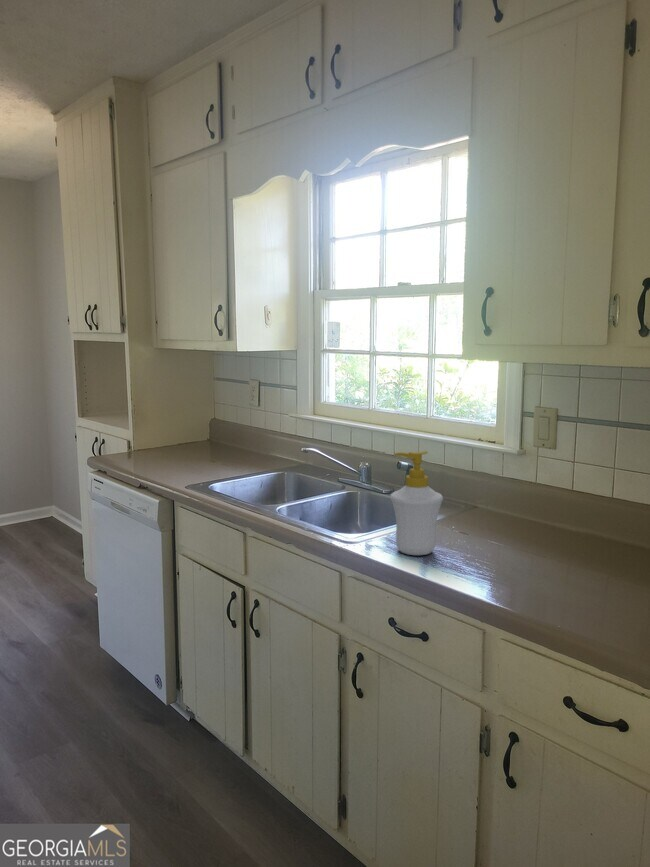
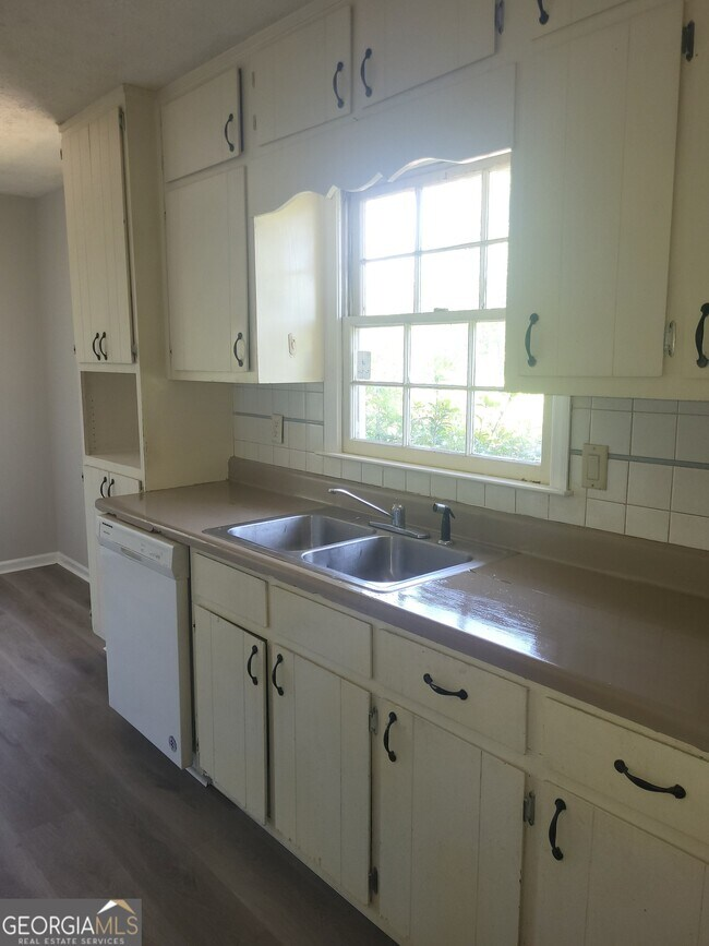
- soap bottle (416, 501)
